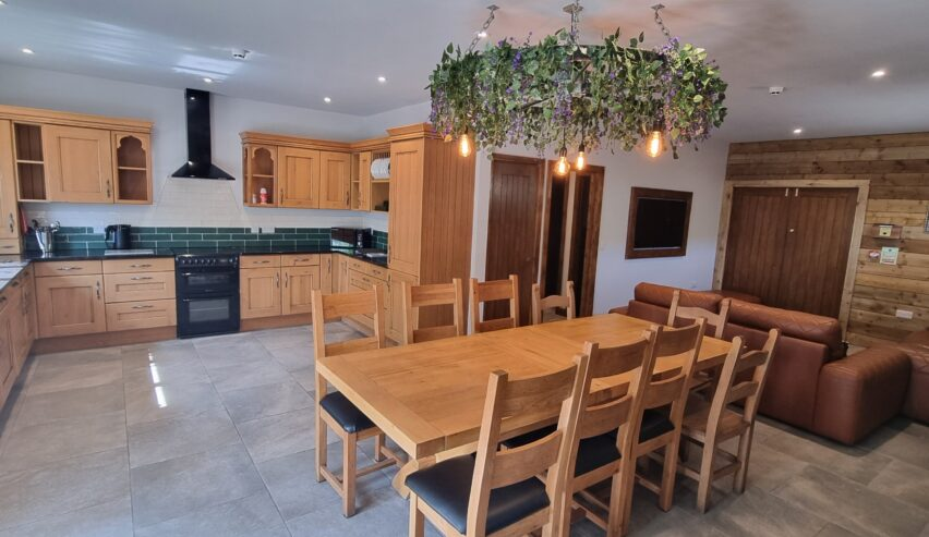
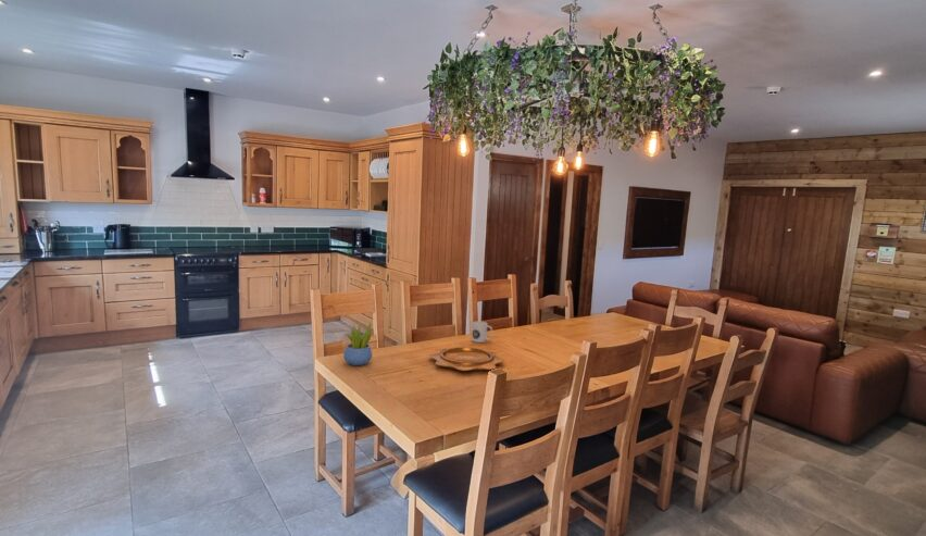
+ mug (481, 332)
+ decorative bowl (466, 358)
+ succulent plant (358, 342)
